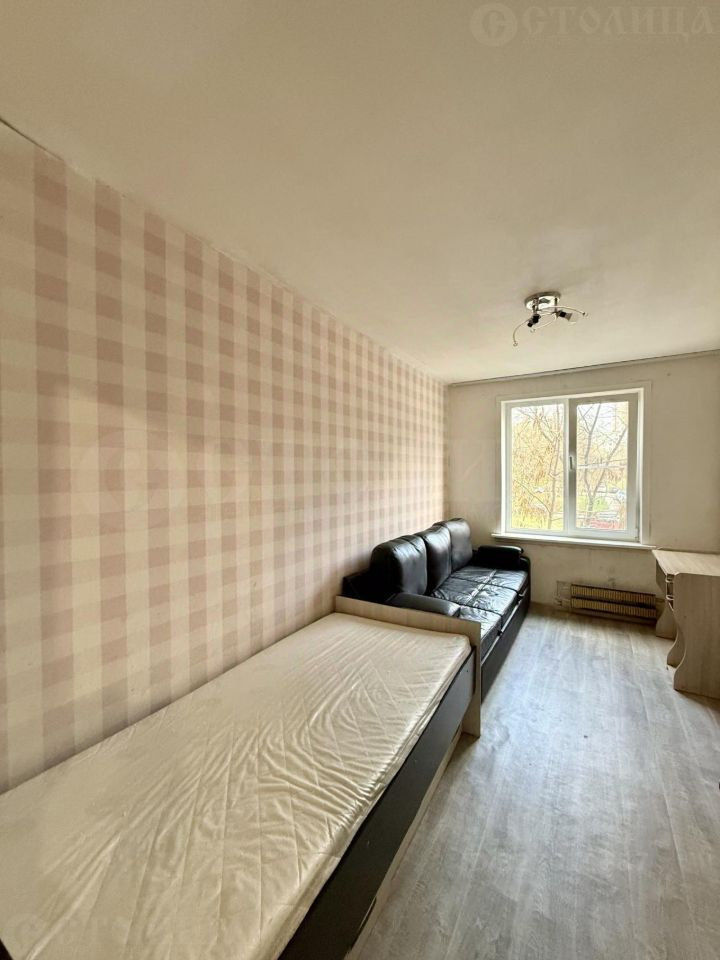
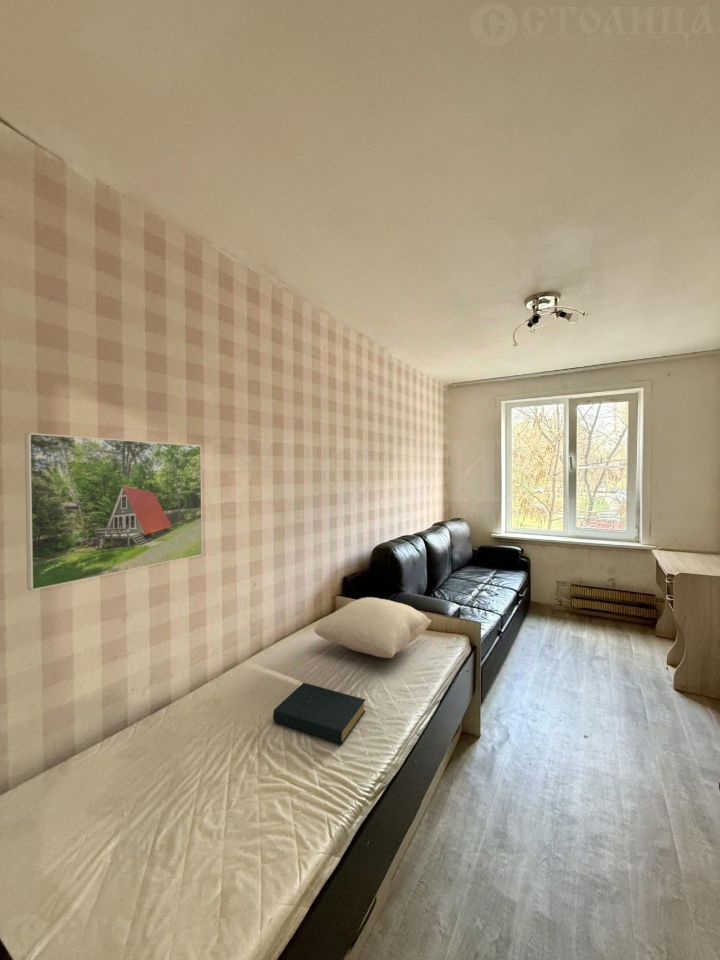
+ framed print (129, 504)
+ hardback book (320, 710)
+ pillow (374, 624)
